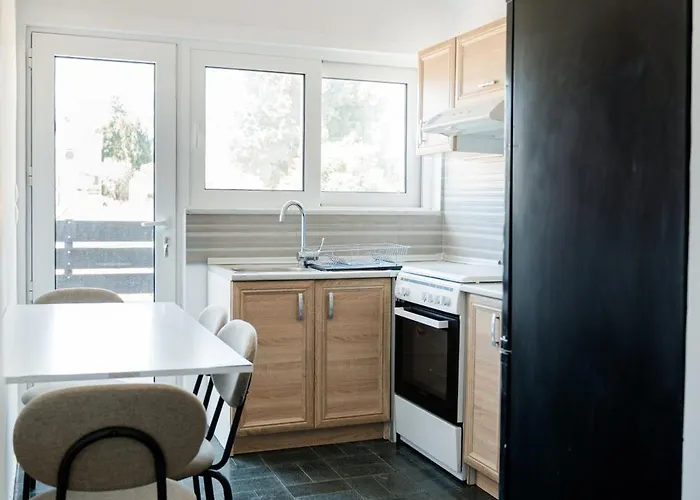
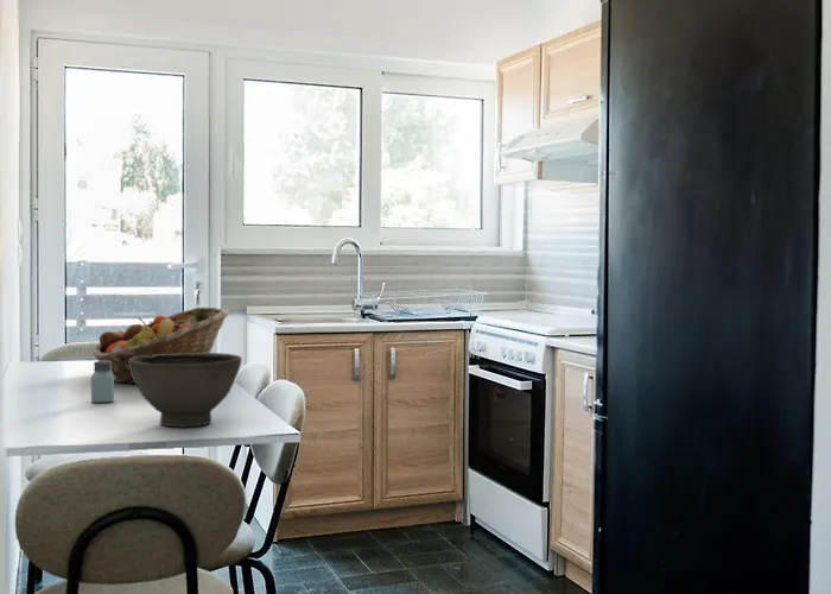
+ saltshaker (102, 381)
+ fruit basket (161, 342)
+ bowl (185, 390)
